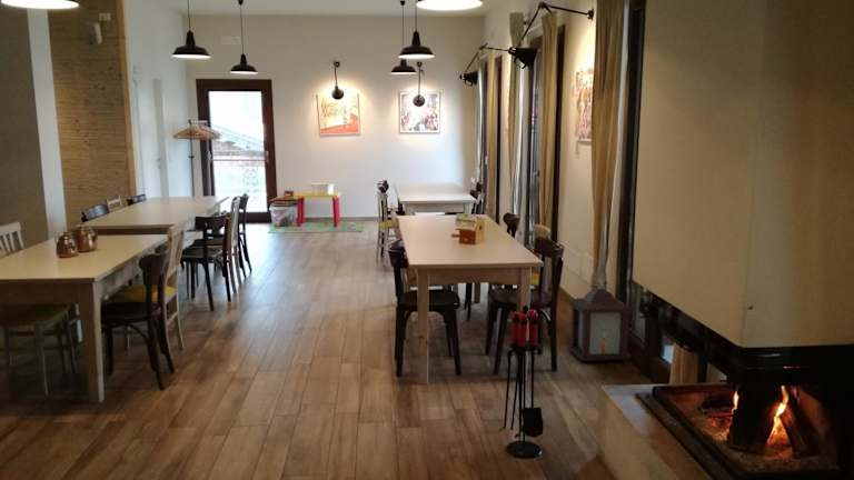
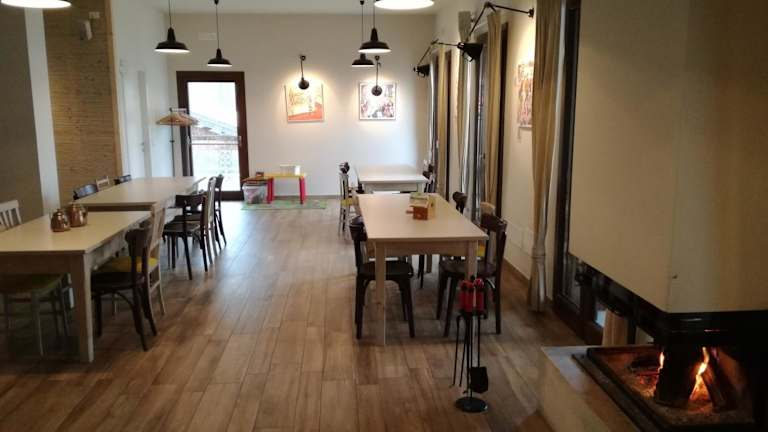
- lantern (599, 318)
